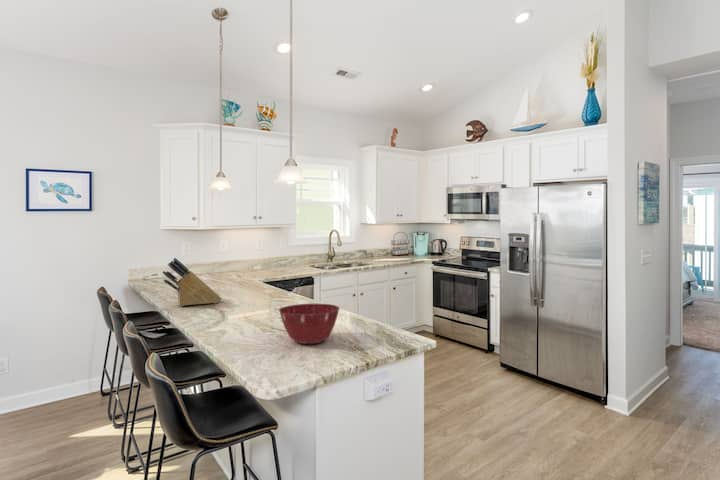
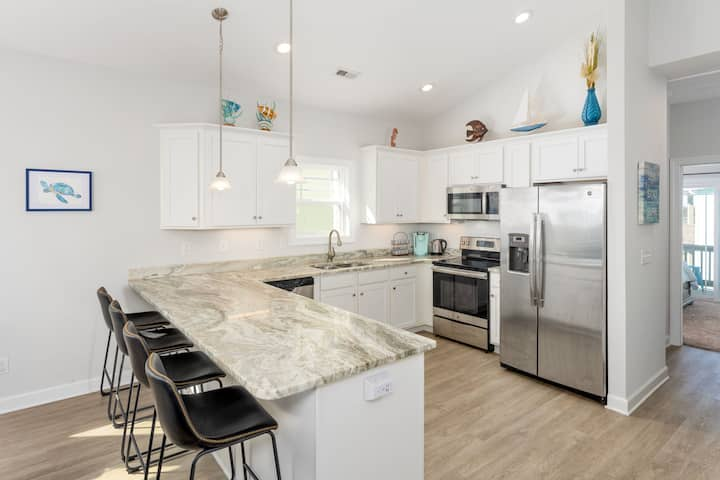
- knife block (192, 280)
- mixing bowl (309, 324)
